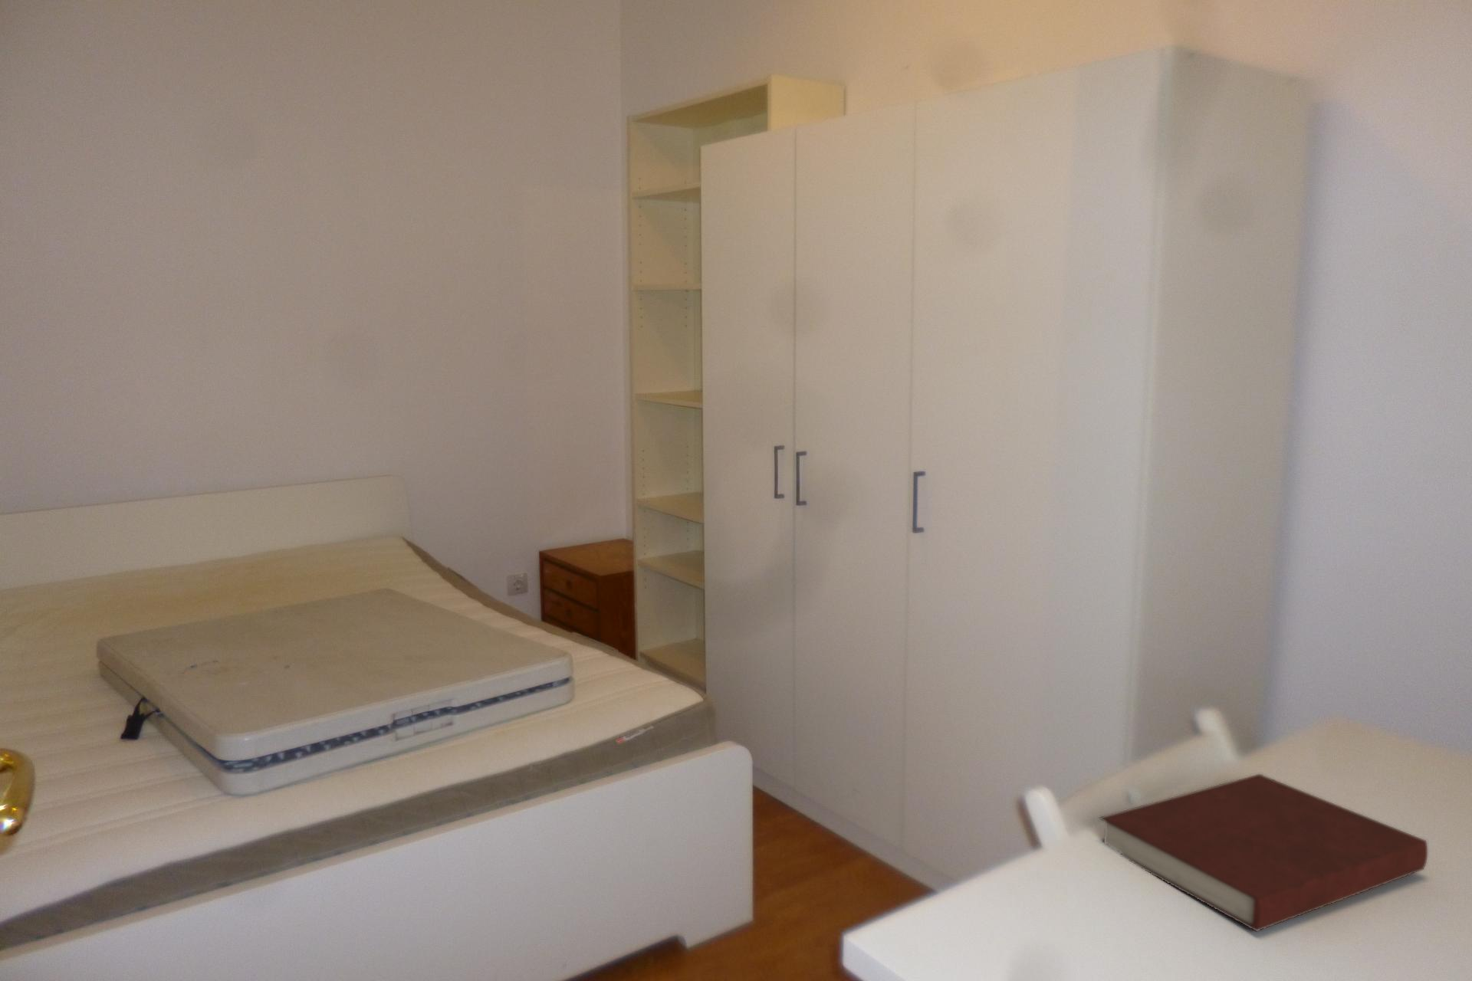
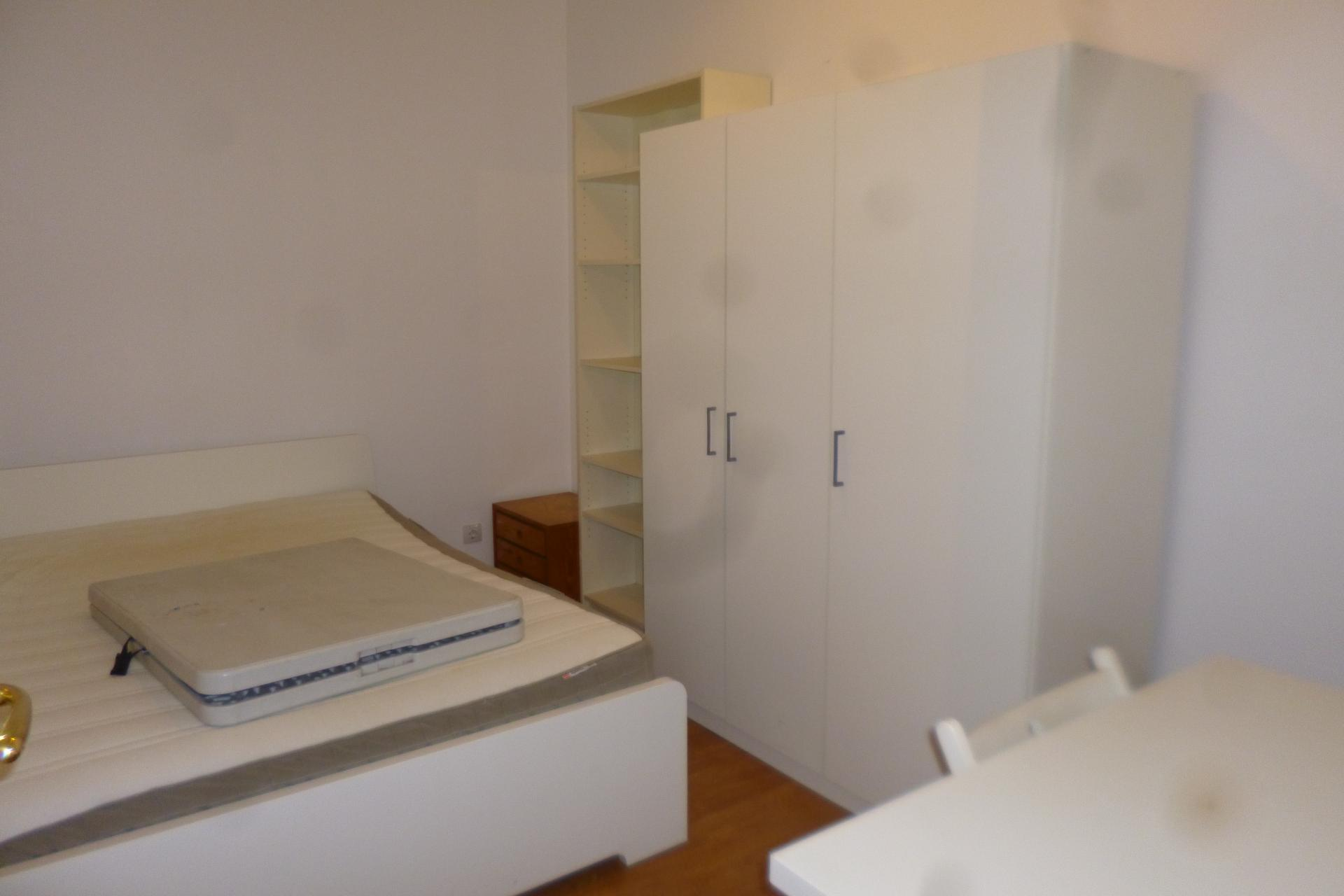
- notebook (1258, 843)
